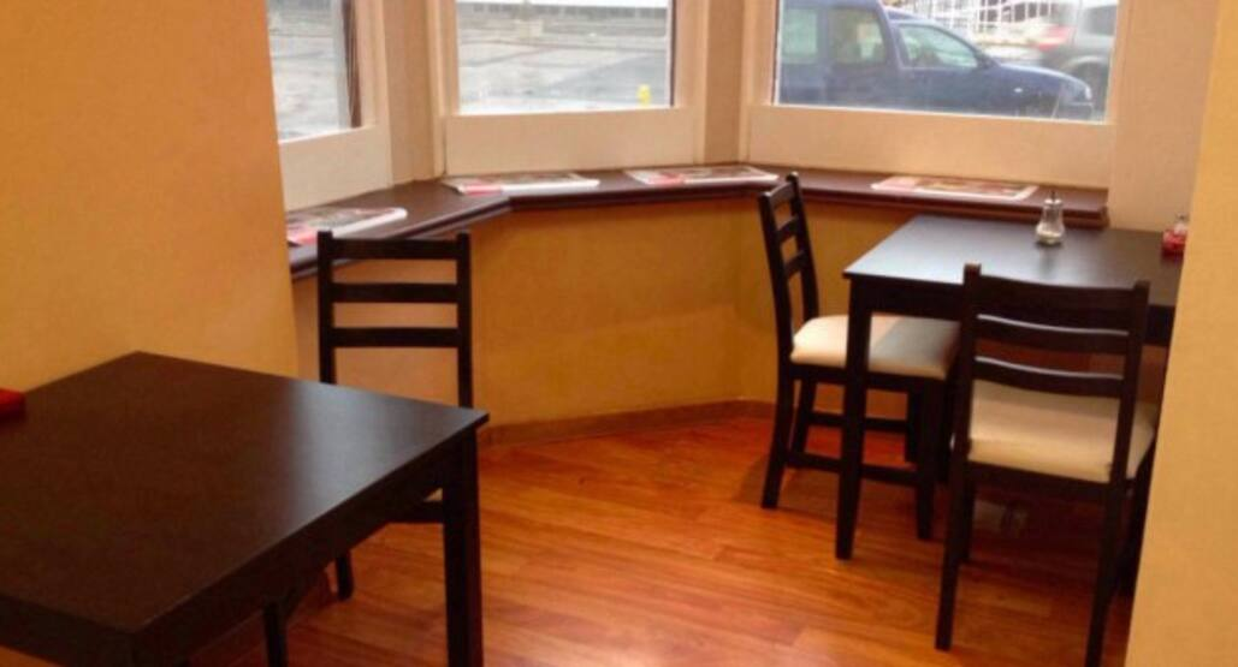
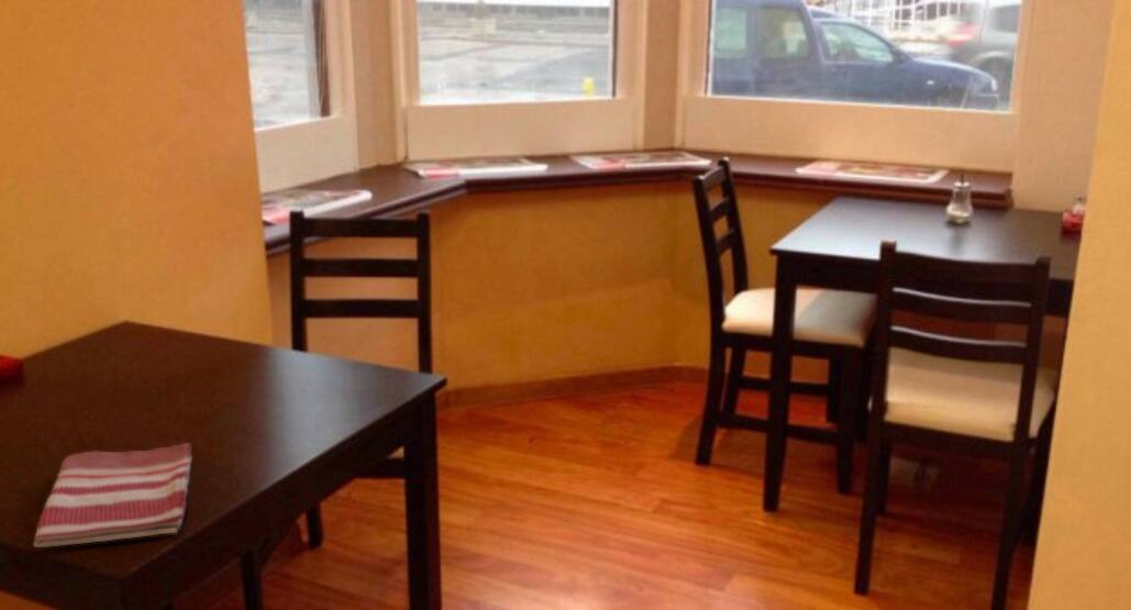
+ dish towel (119, 490)
